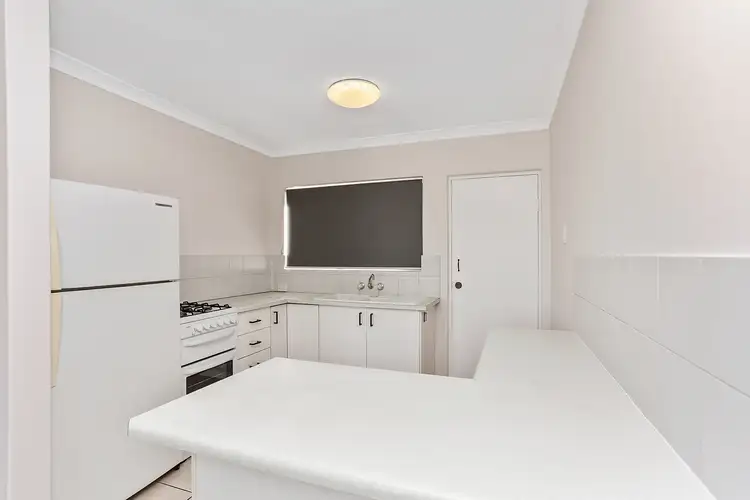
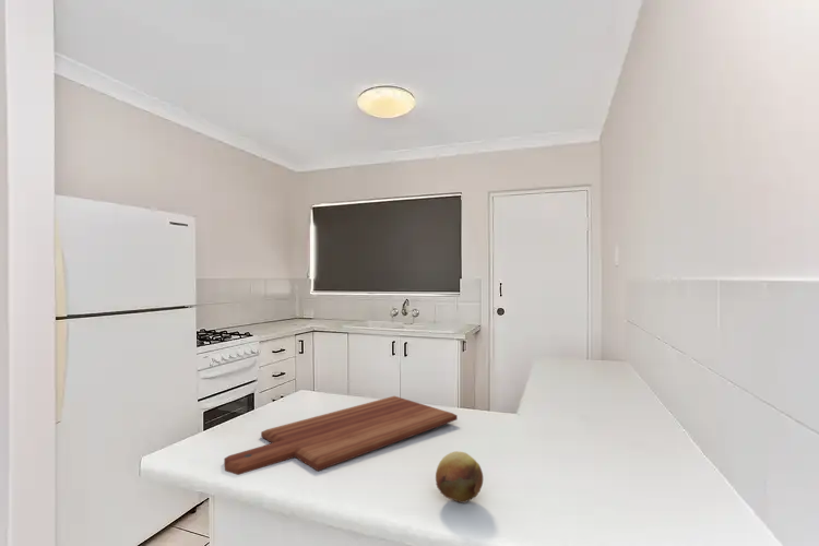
+ cutting board (359, 426)
+ fruit (459, 476)
